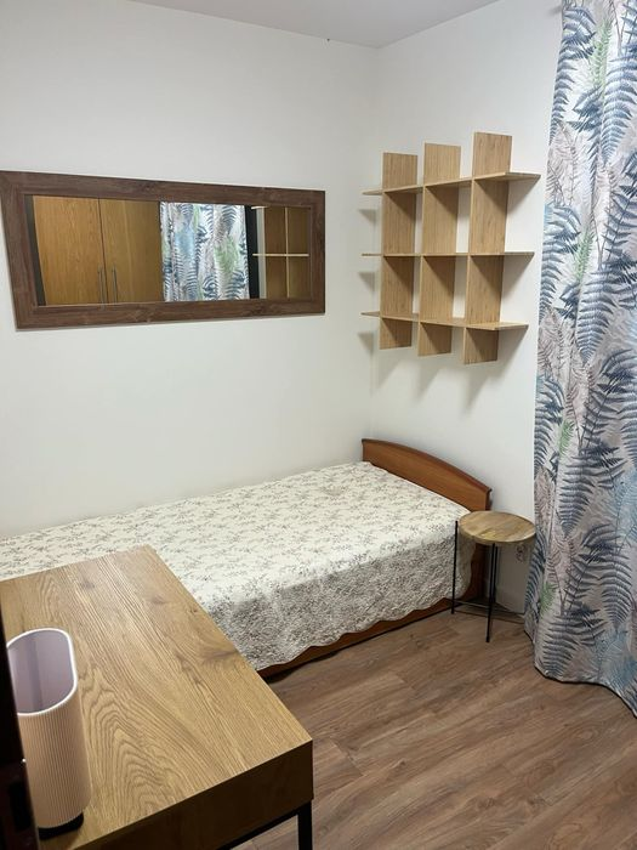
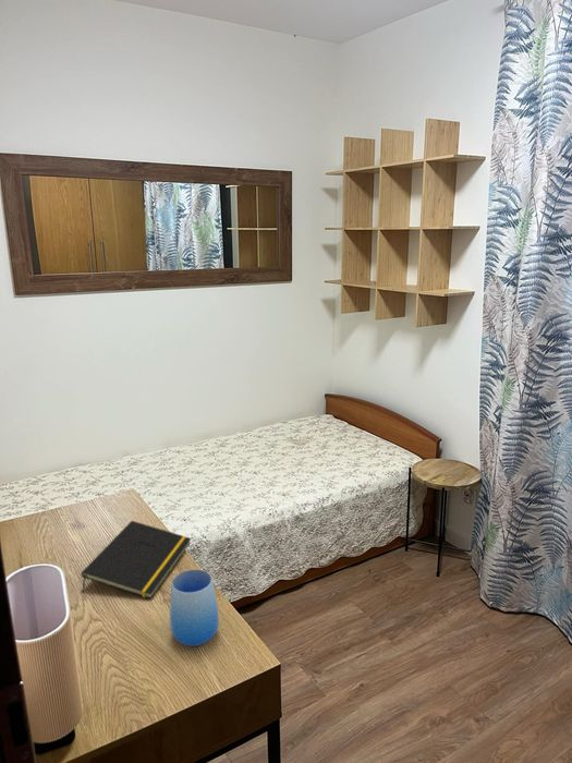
+ notepad (139, 556)
+ cup (193, 607)
